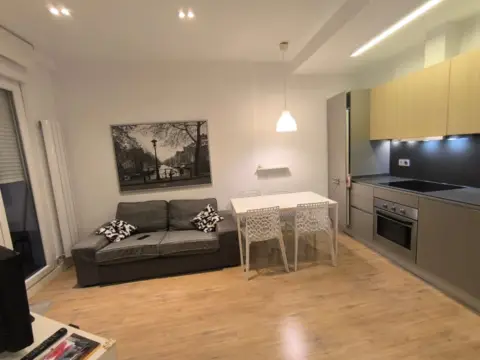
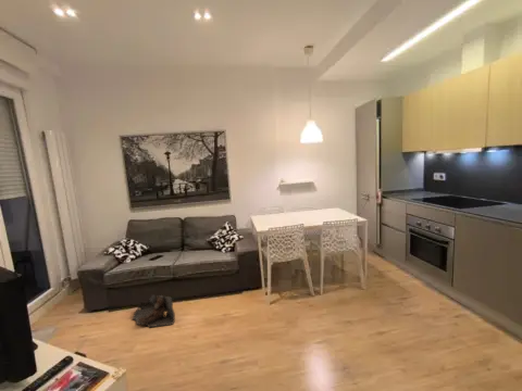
+ bag (153, 305)
